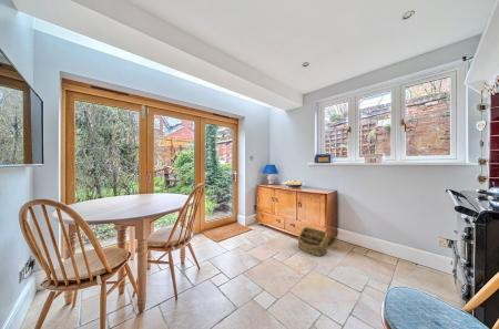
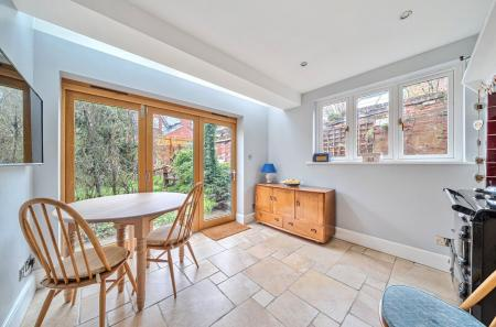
- basket (312, 240)
